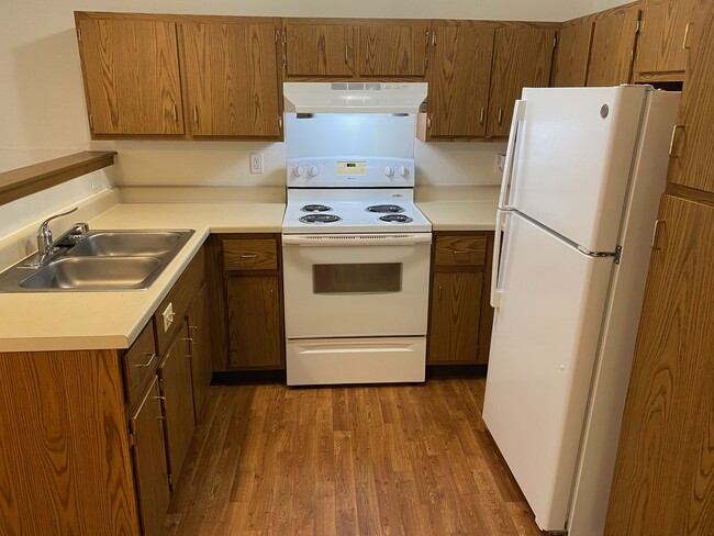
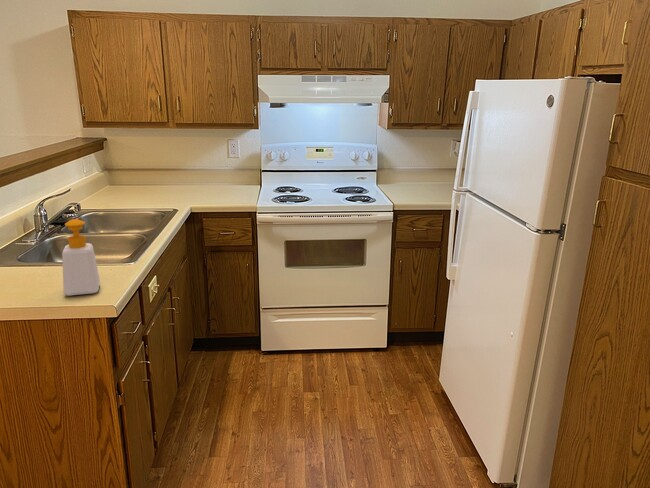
+ soap bottle (79, 253)
